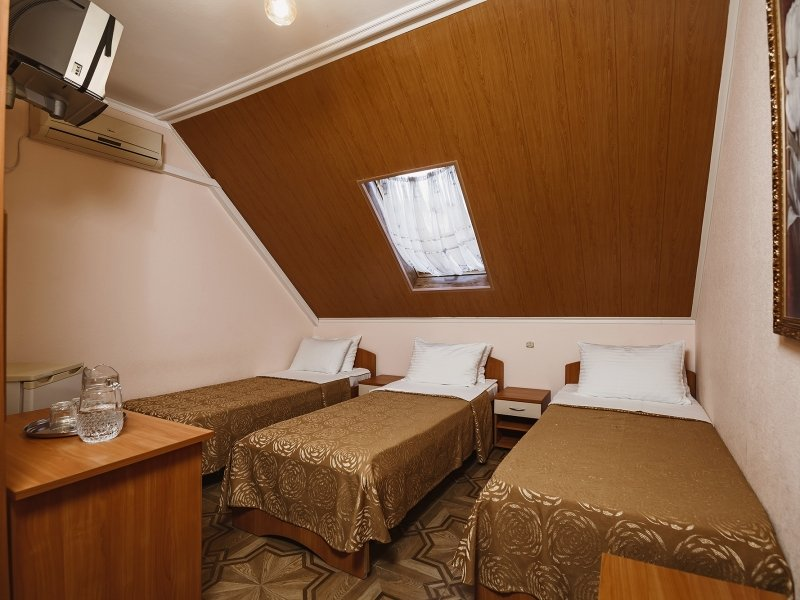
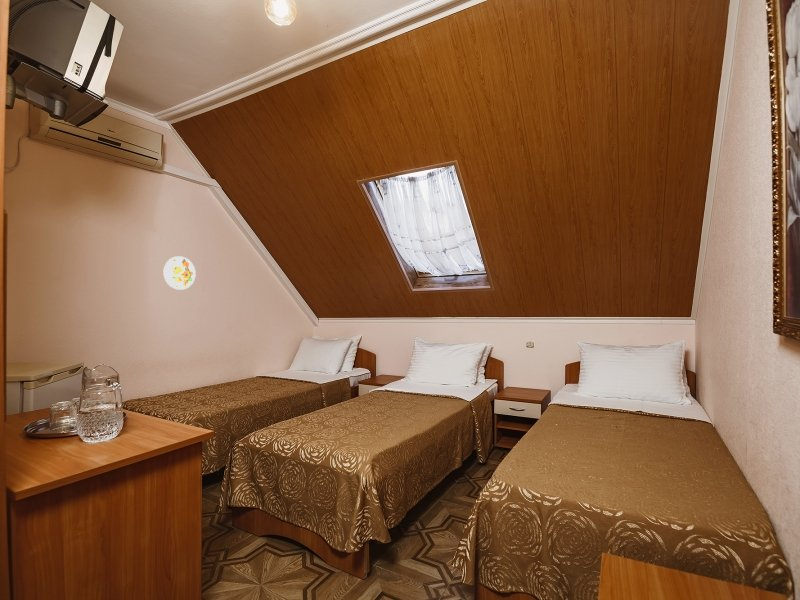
+ decorative plate (179, 273)
